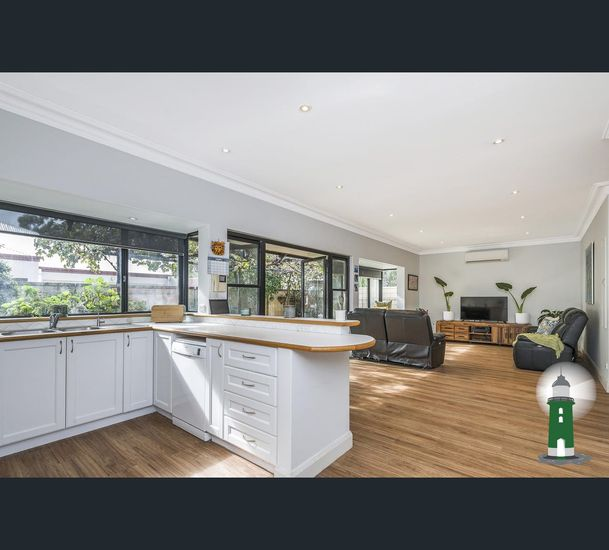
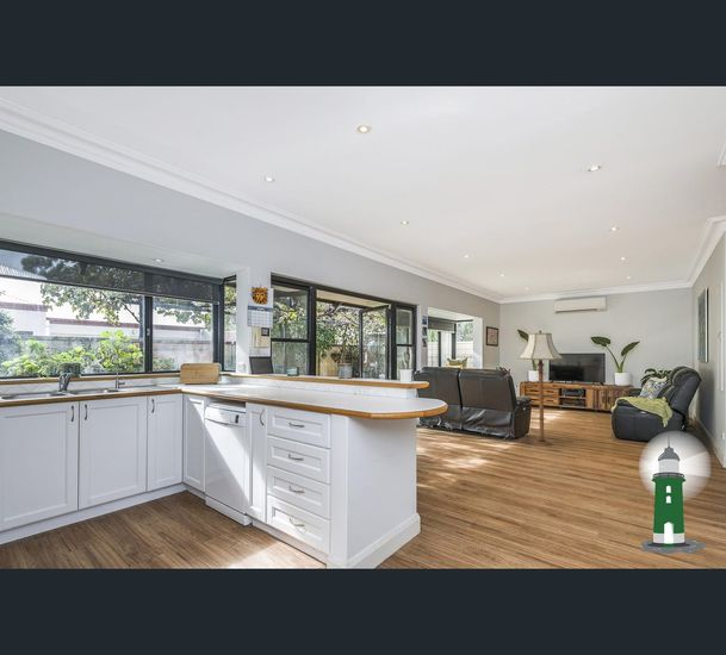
+ floor lamp (540, 386)
